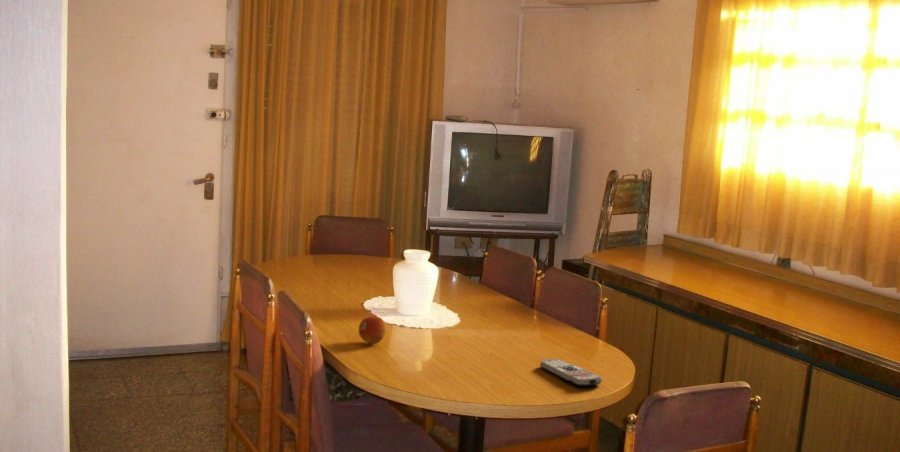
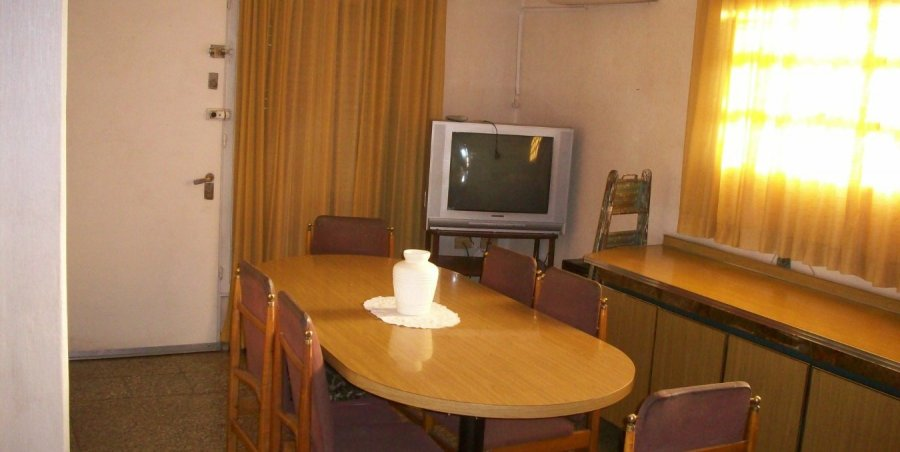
- remote control (568, 372)
- fruit (372, 330)
